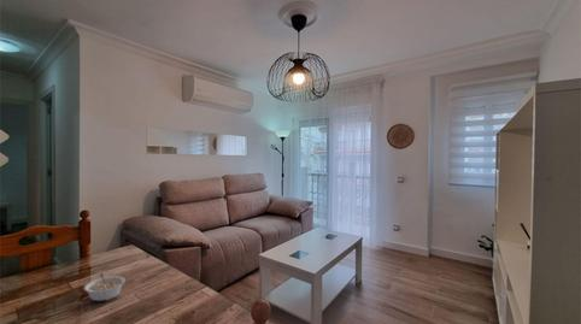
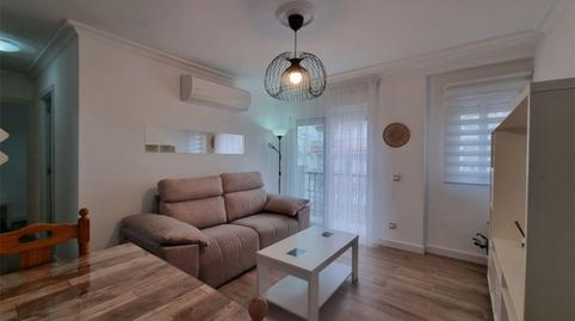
- legume (104, 288)
